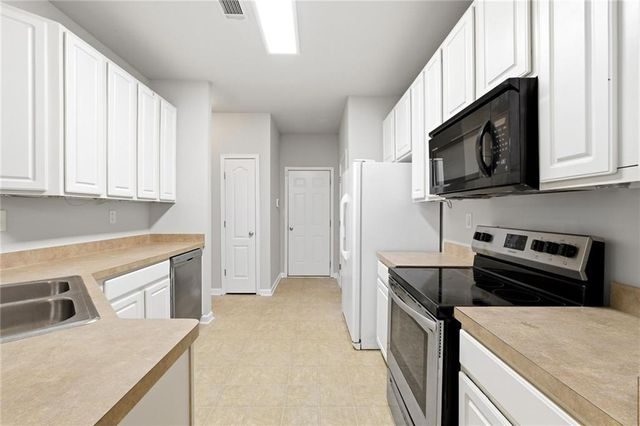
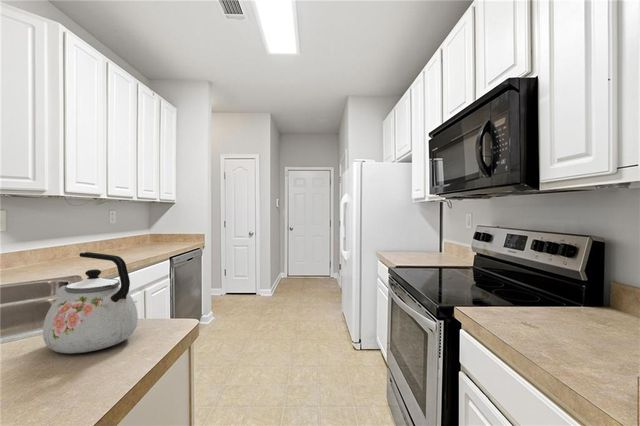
+ kettle (92, 297)
